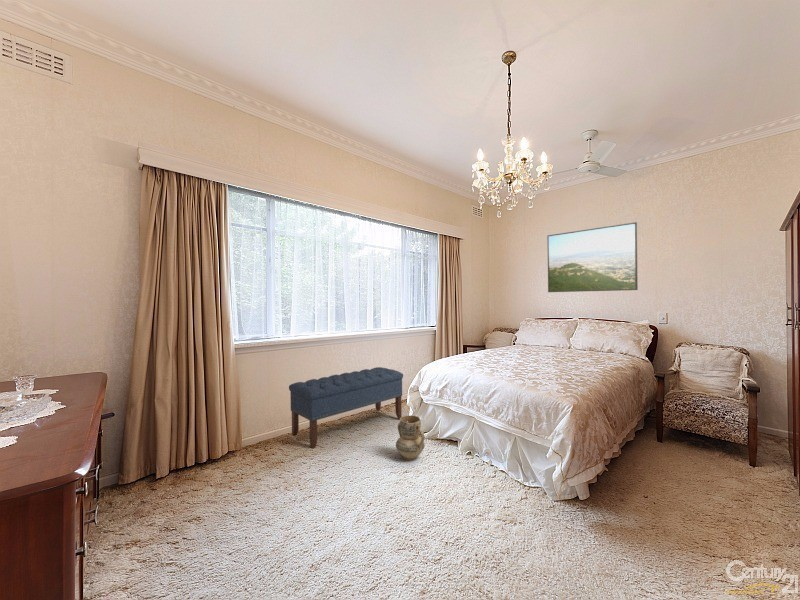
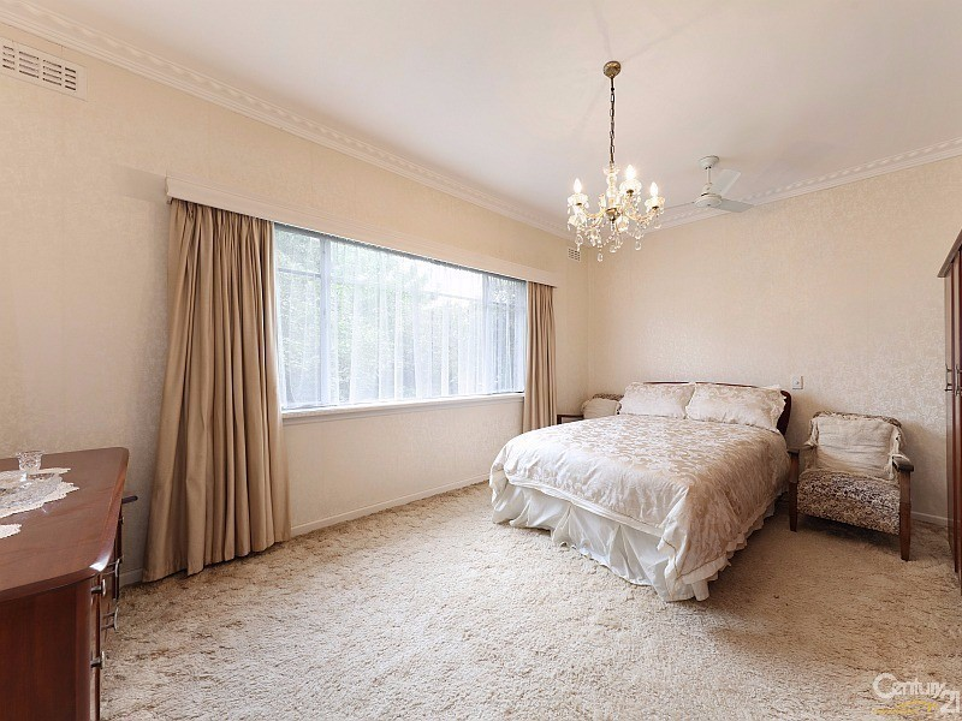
- bench (350, 400)
- ceramic jug (410, 438)
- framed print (588, 260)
